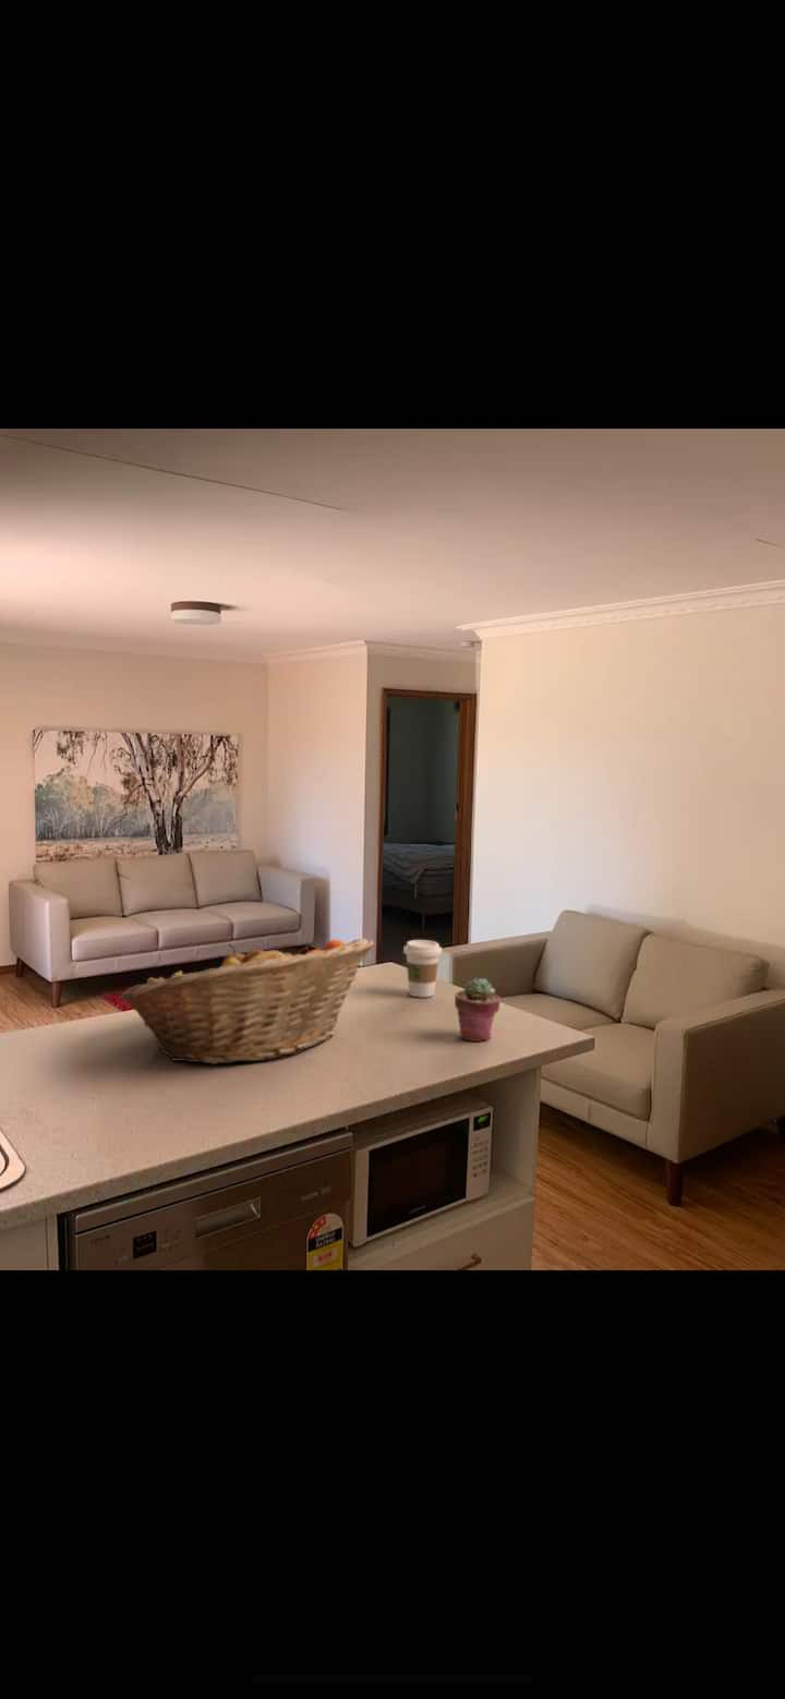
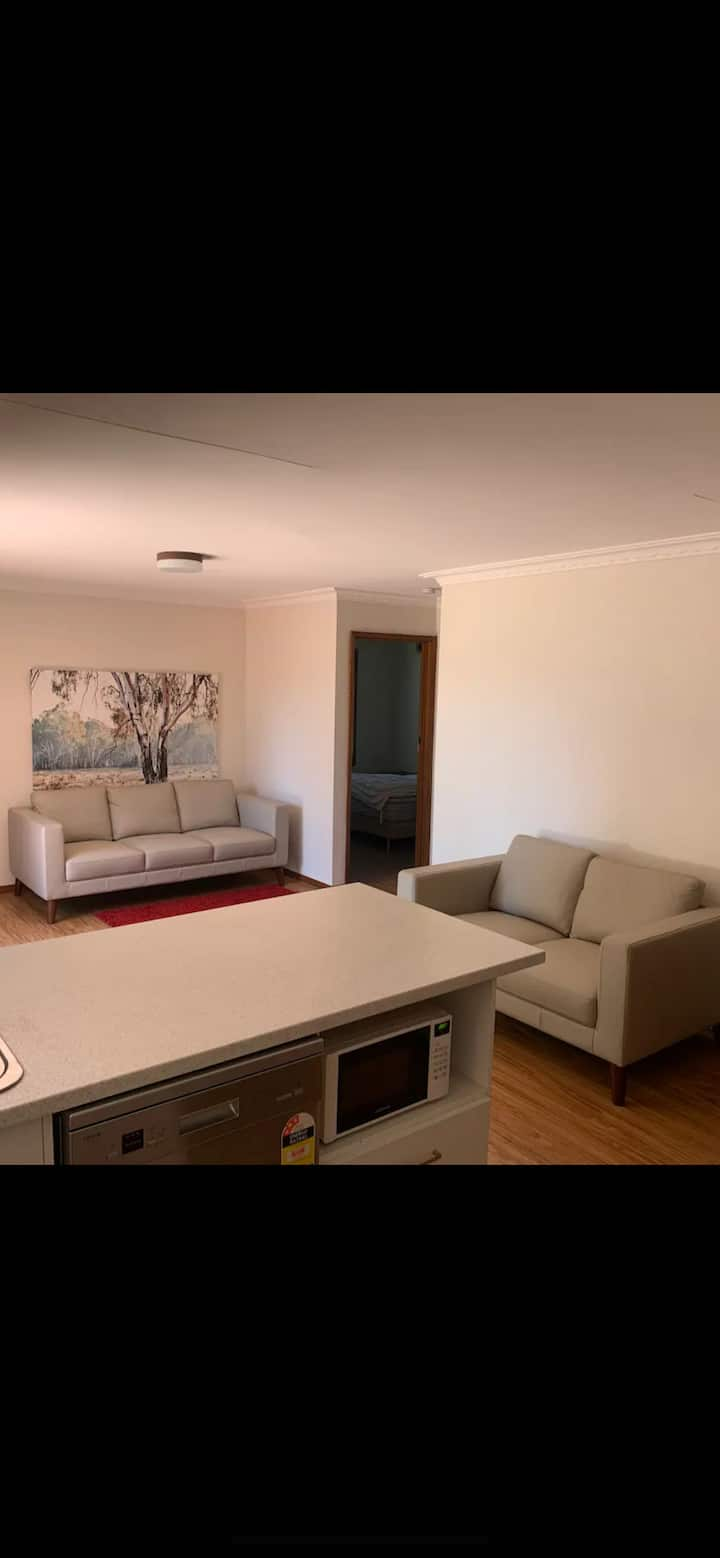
- coffee cup (422, 968)
- fruit basket (253, 988)
- potted succulent (476, 1008)
